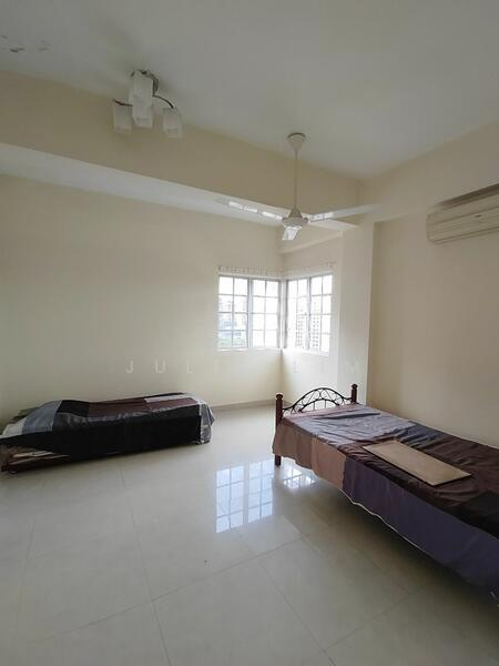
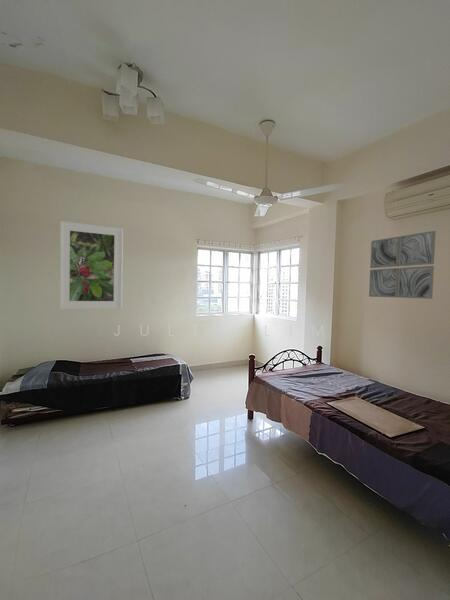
+ wall art (399, 268)
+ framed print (92, 267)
